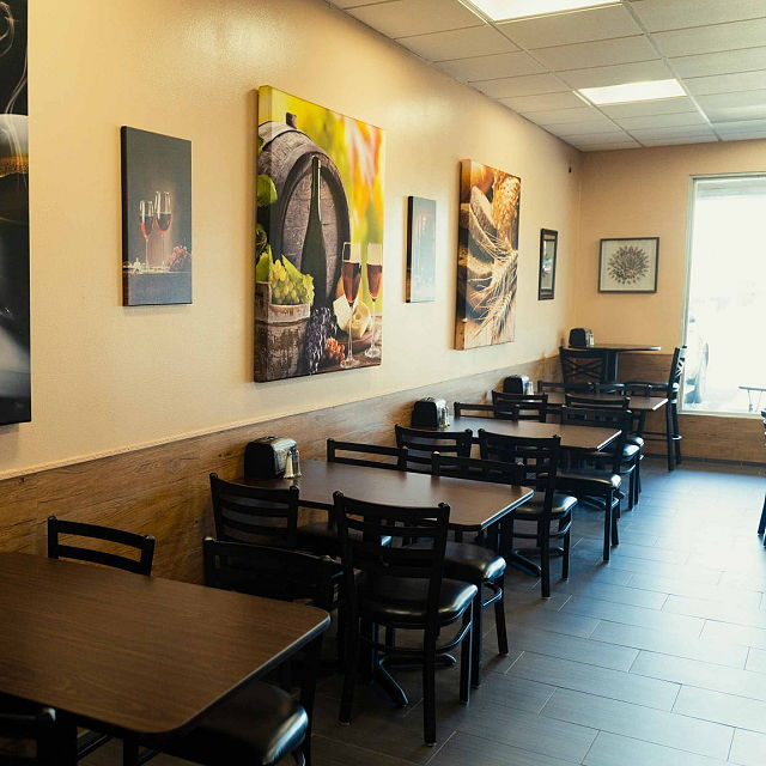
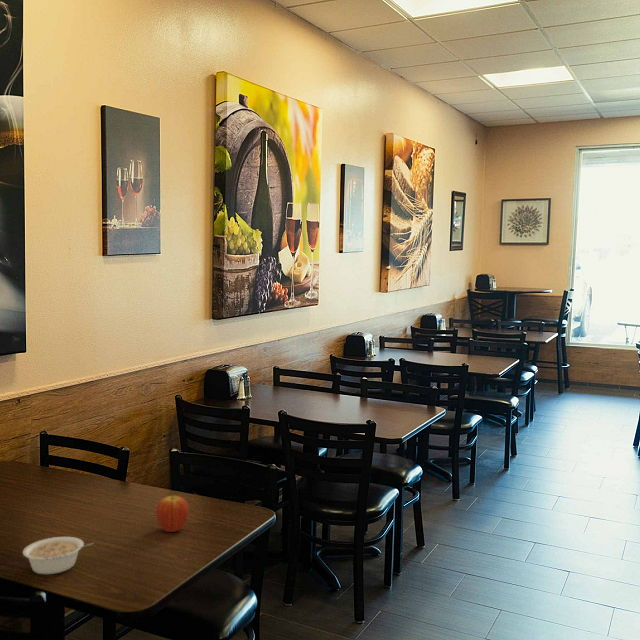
+ fruit (172, 511)
+ legume (56, 554)
